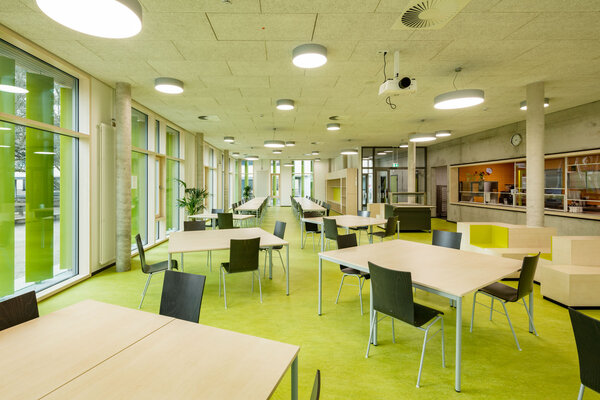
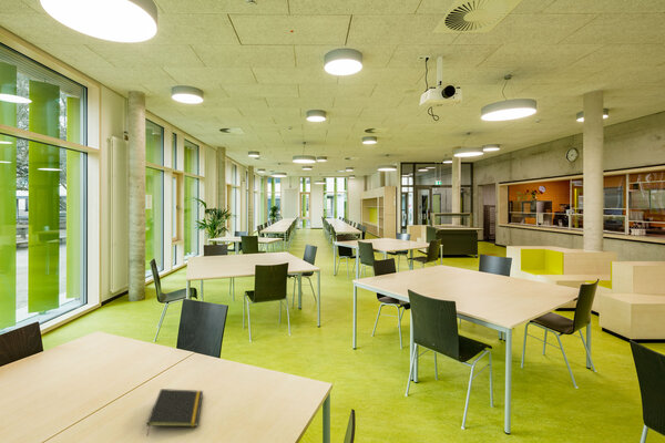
+ notepad (177, 406)
